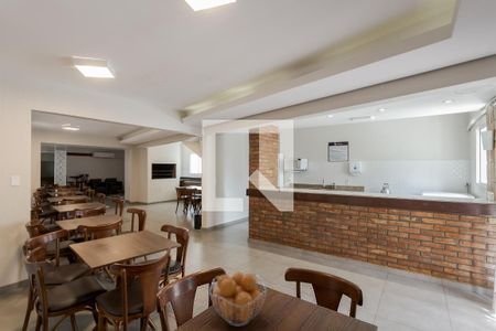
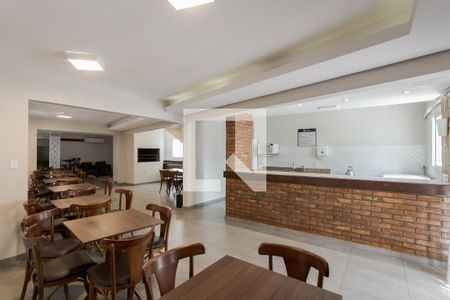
- fruit basket (238, 297)
